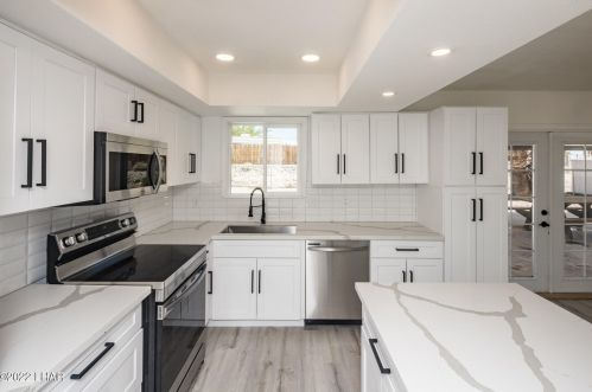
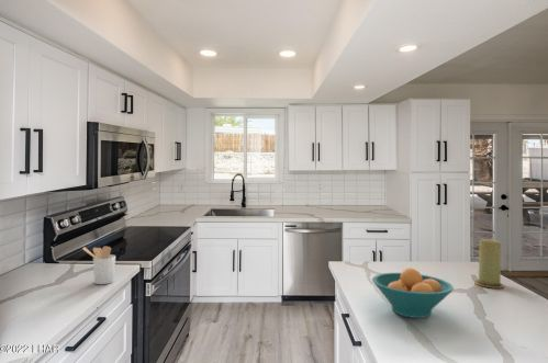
+ utensil holder (98, 263)
+ fruit bowl (411, 290)
+ candle (489, 261)
